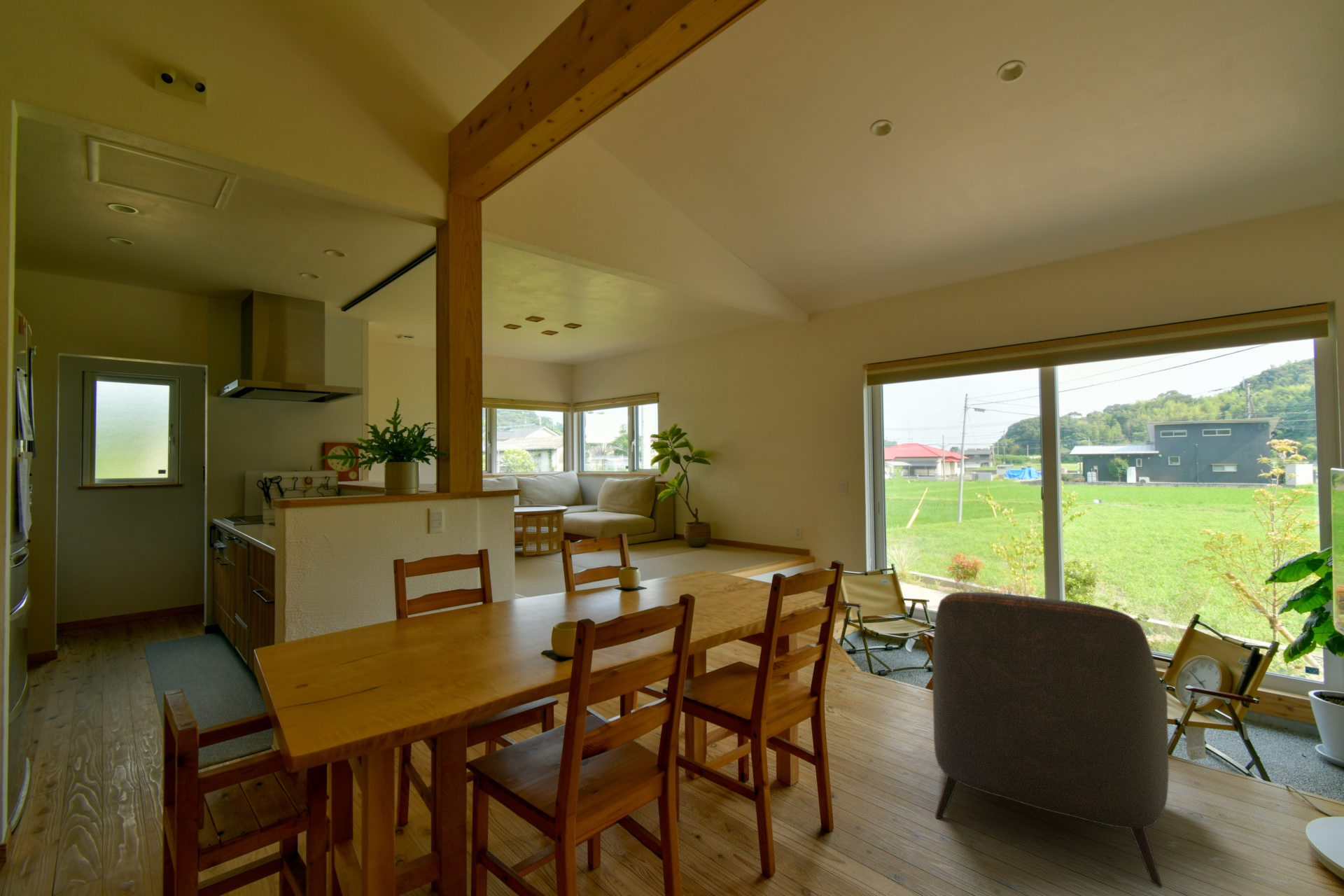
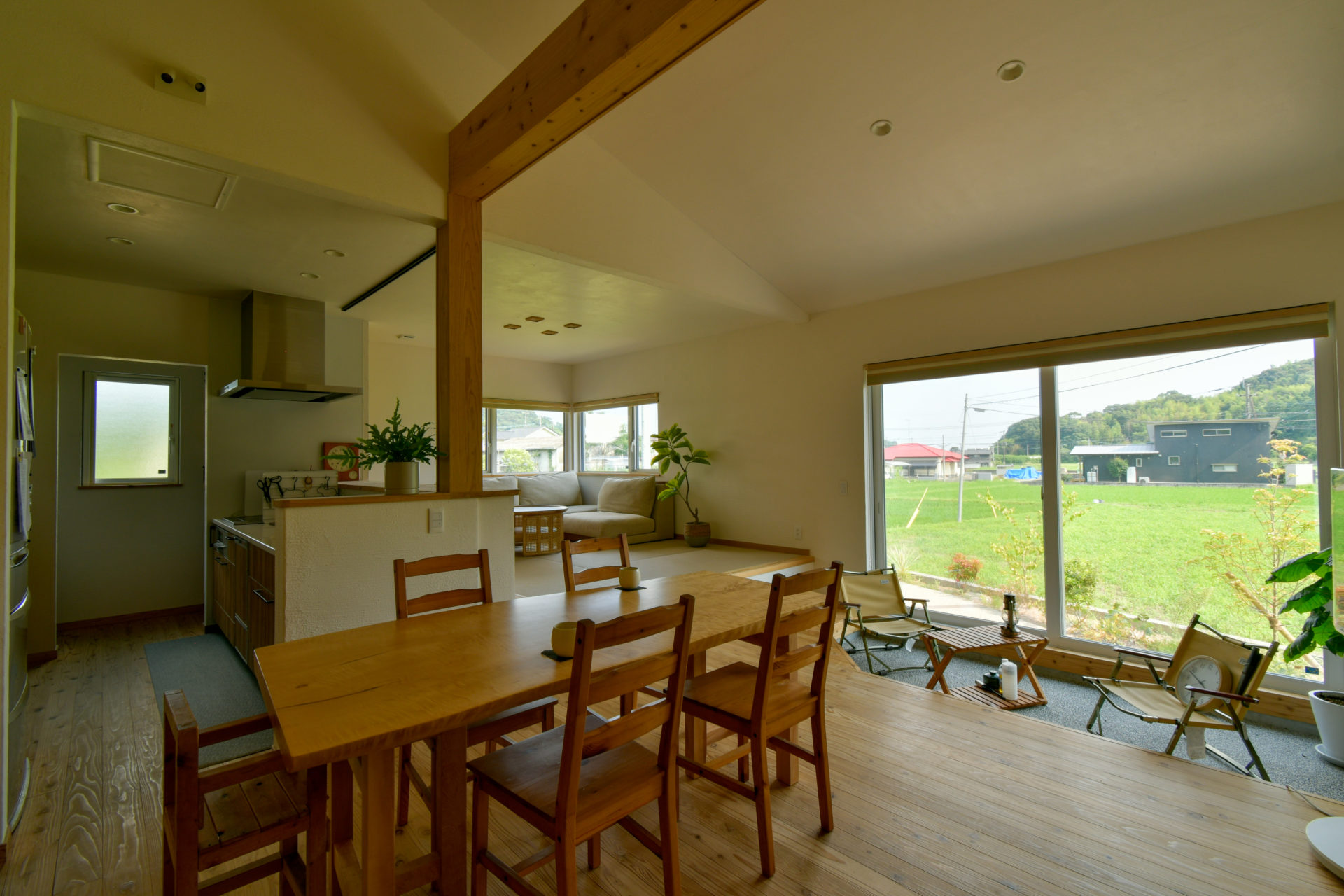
- armchair (1038, 696)
